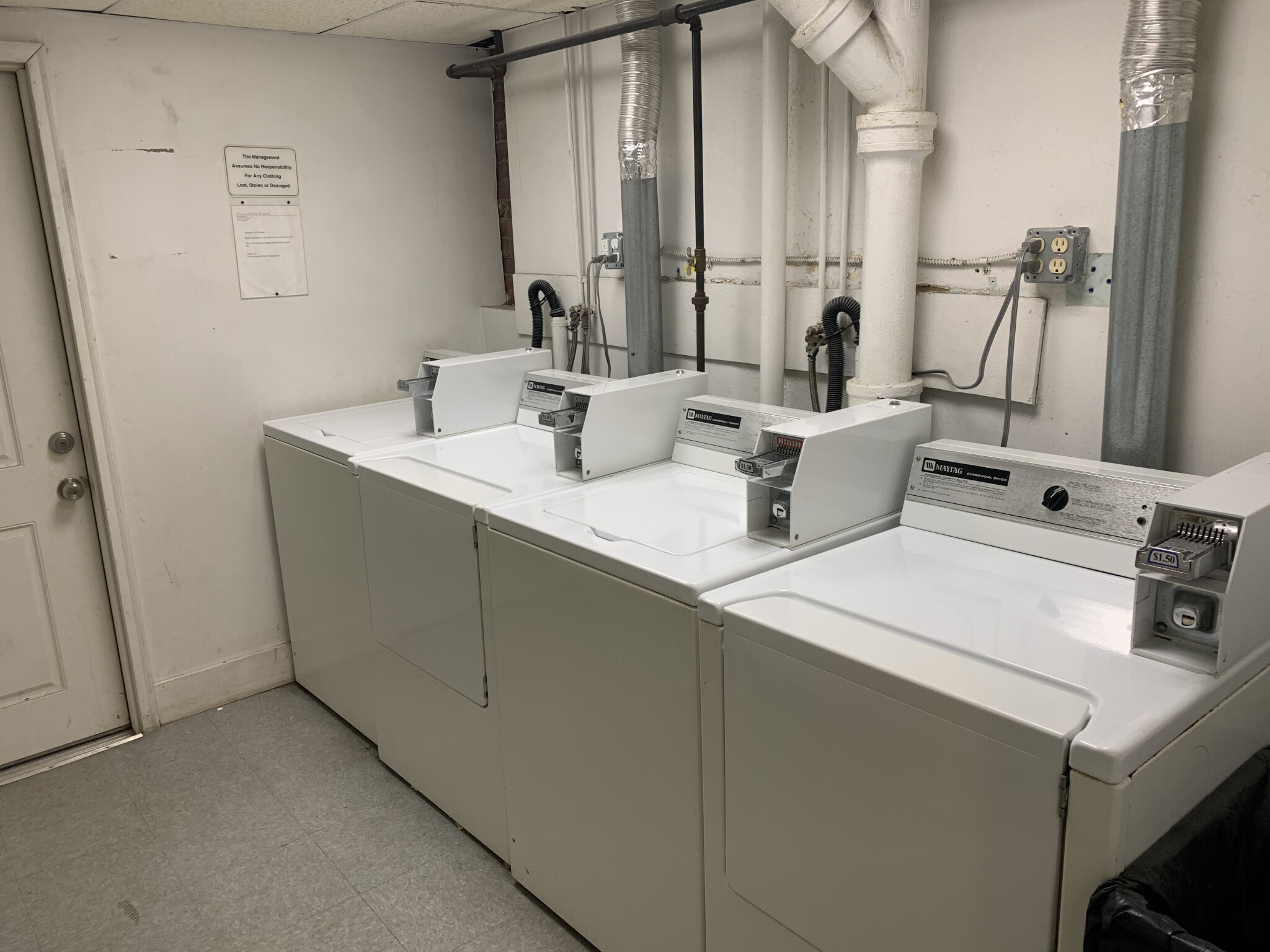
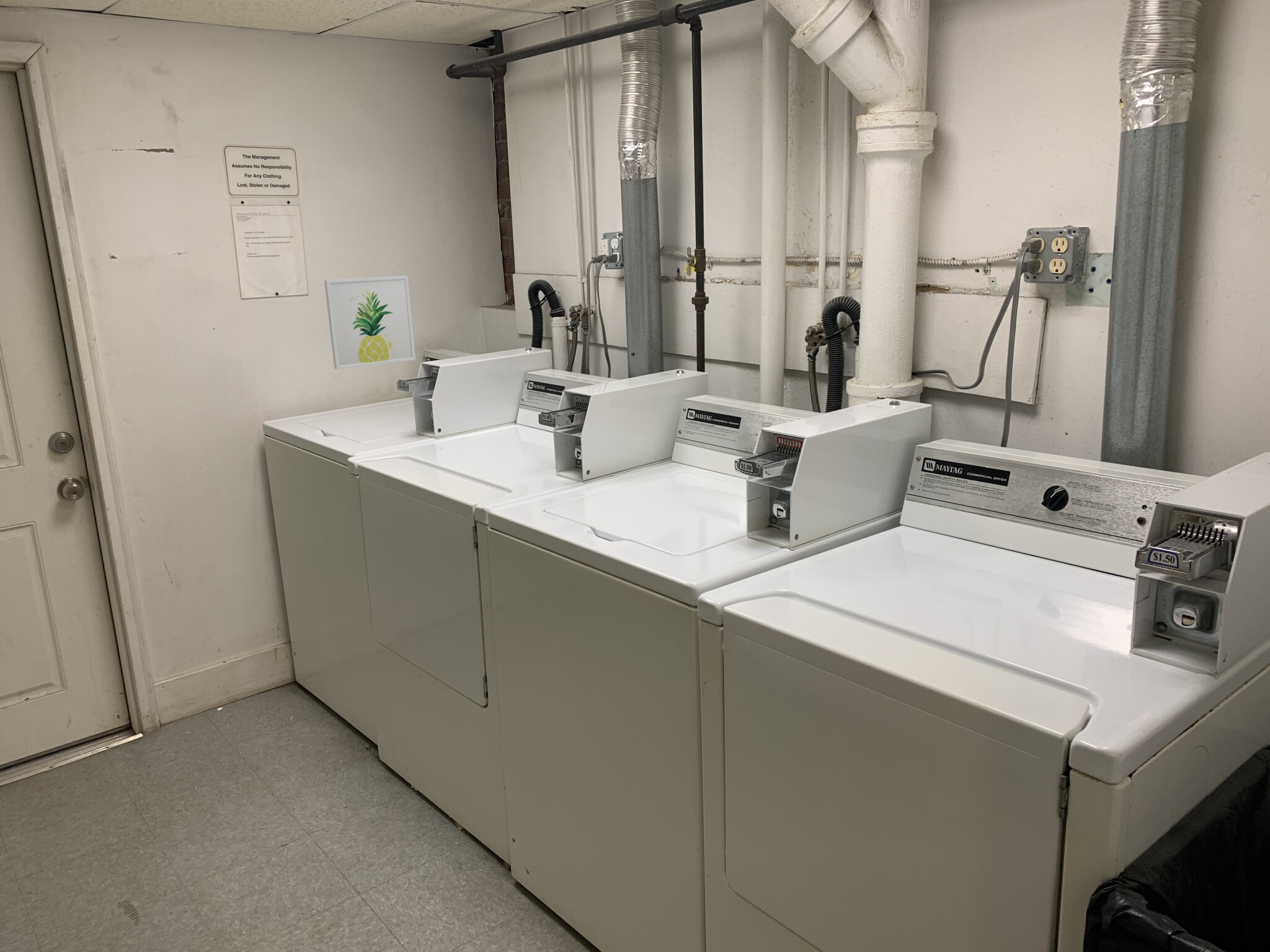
+ wall art (371, 321)
